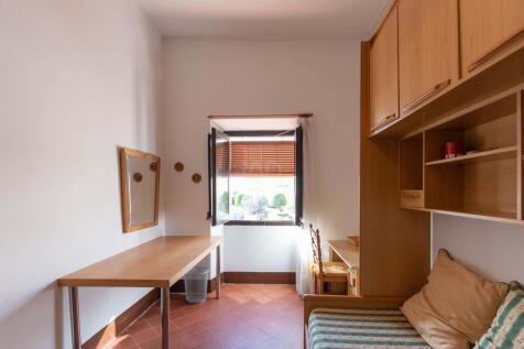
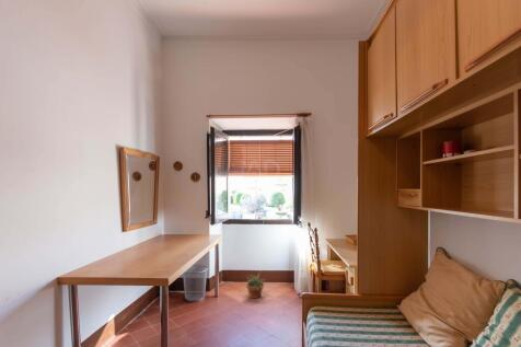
+ potted plant (255, 285)
